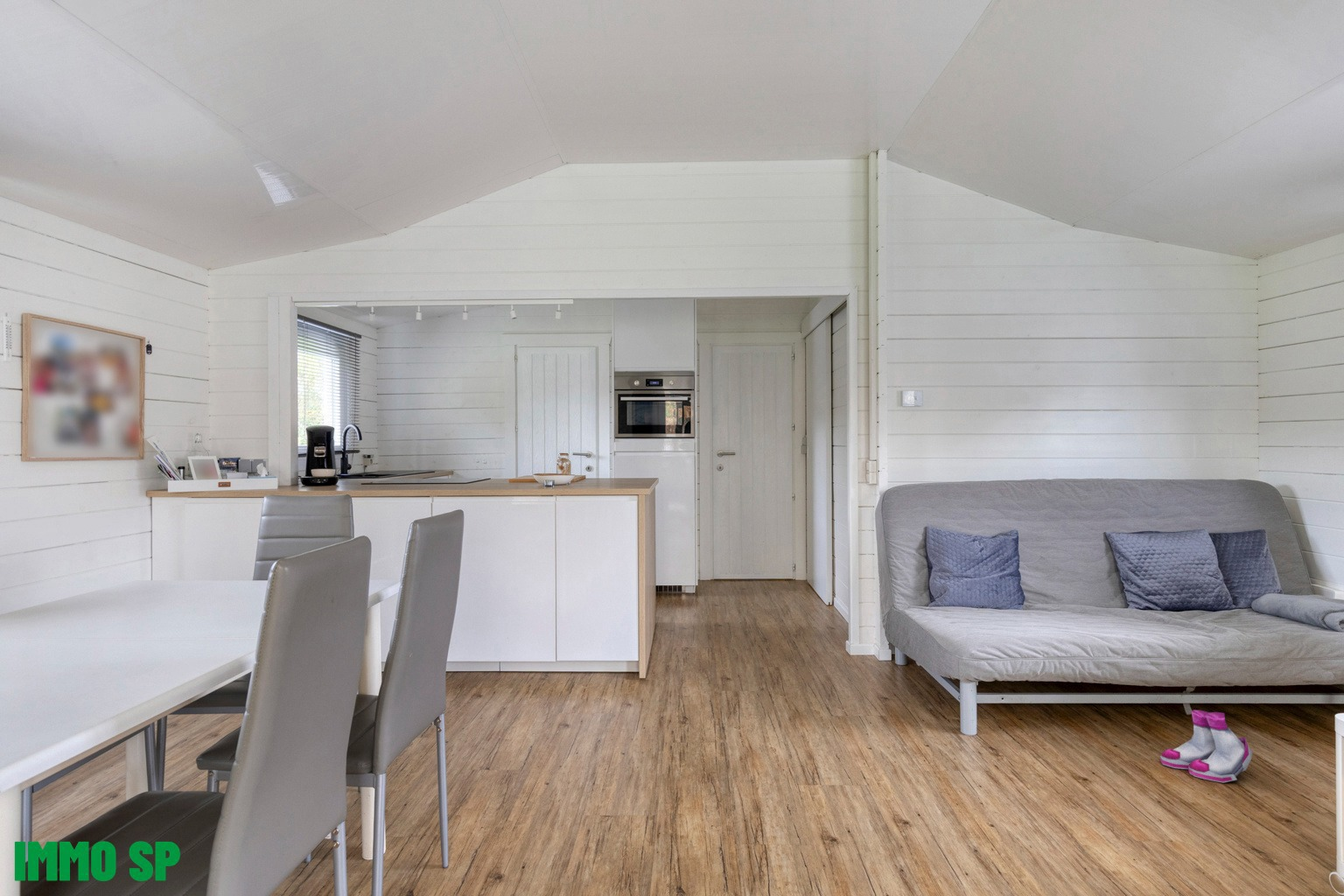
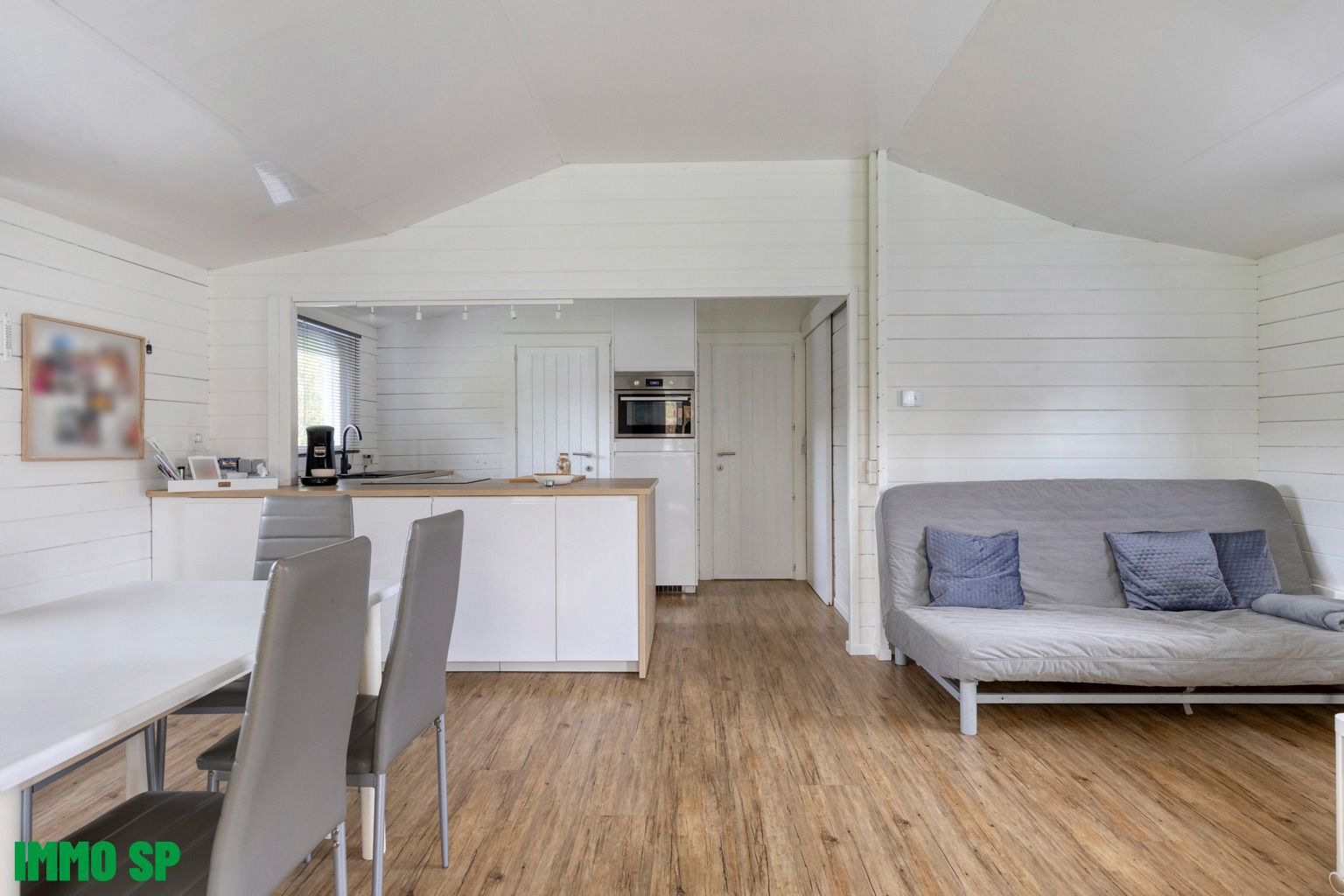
- boots (1205, 739)
